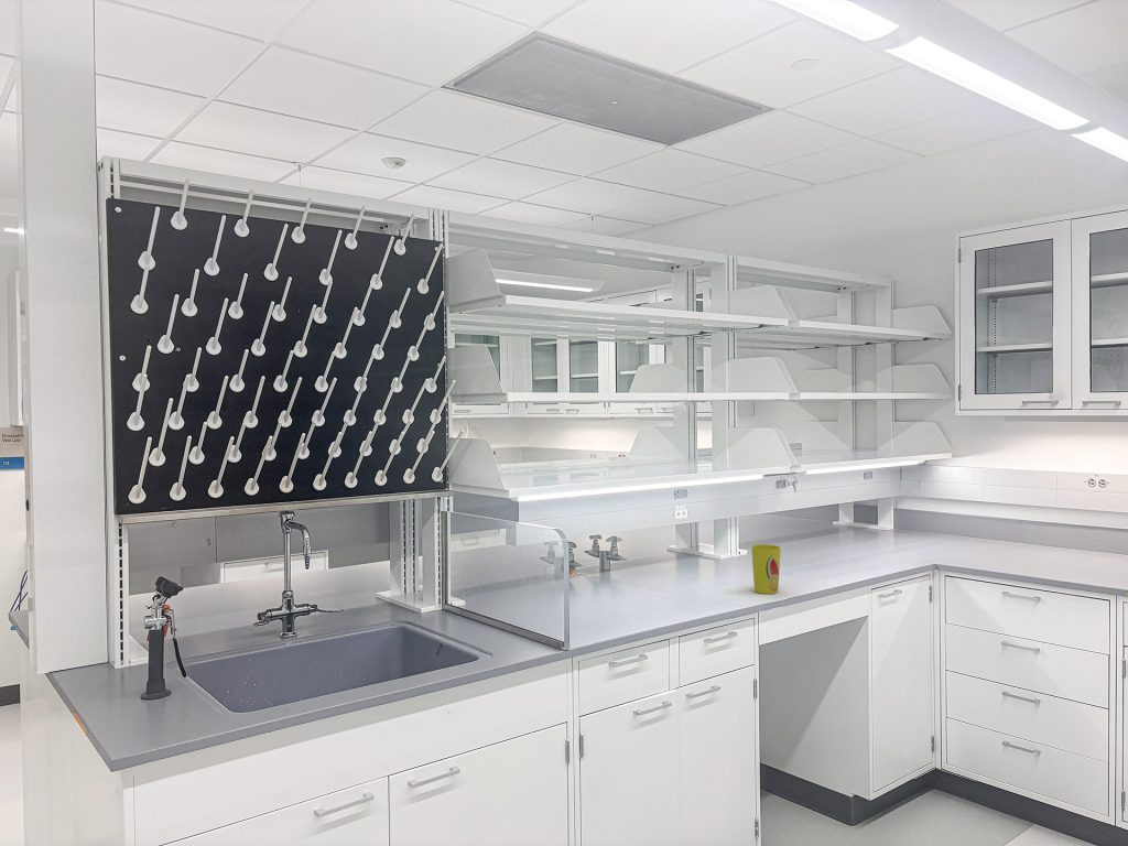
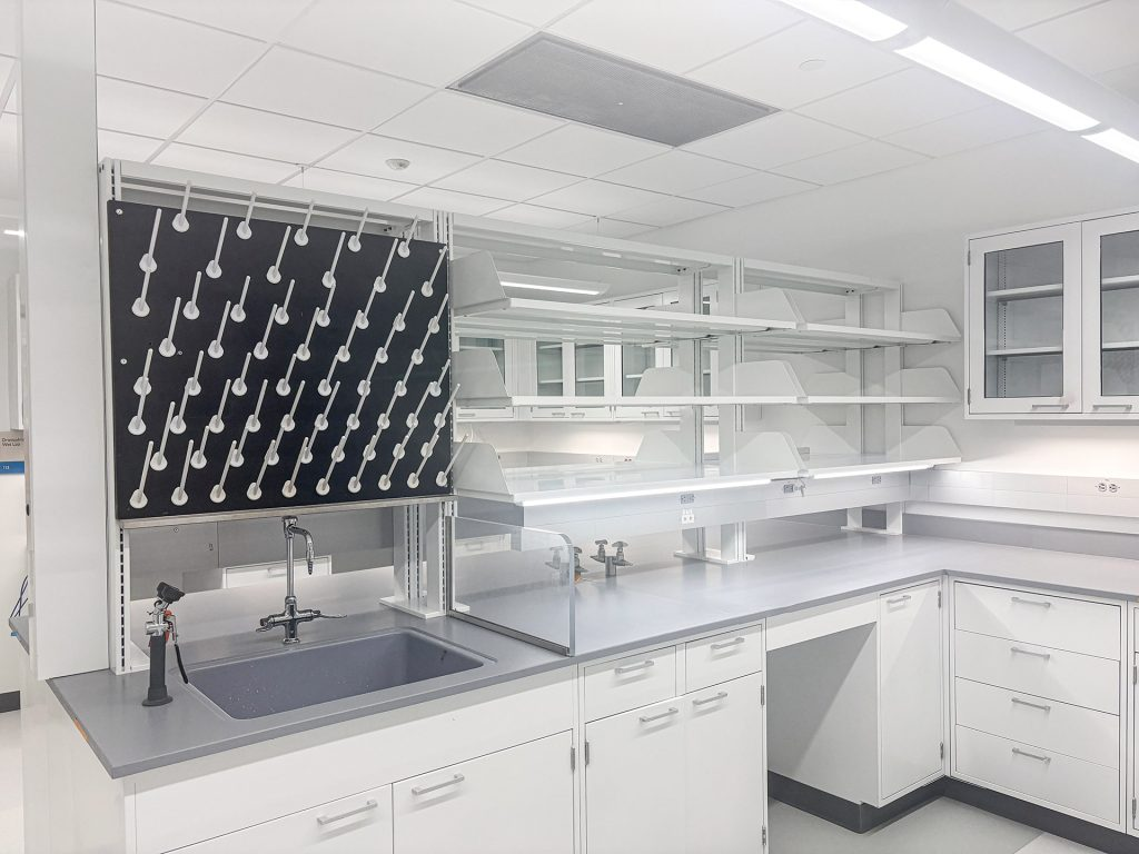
- cup (766, 568)
